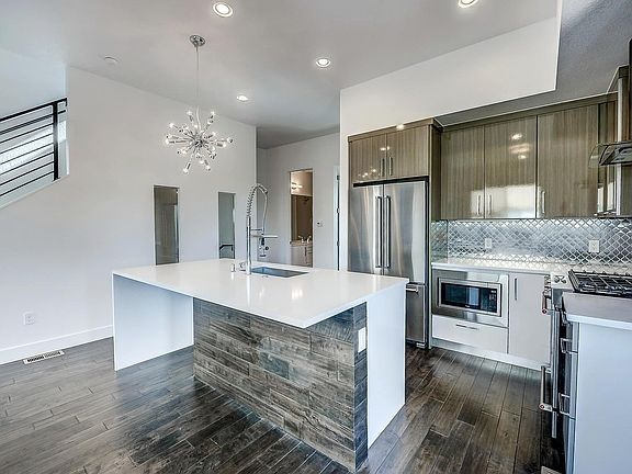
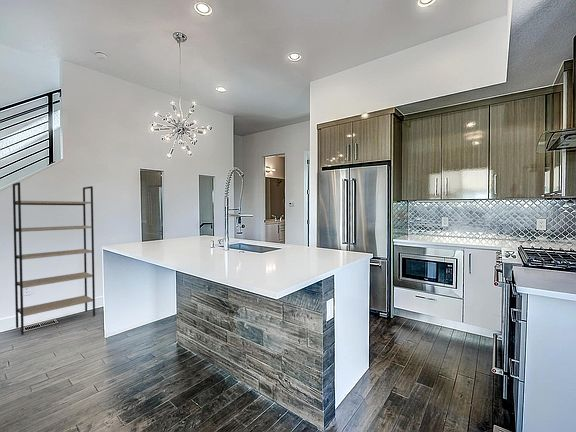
+ shelving unit (56, 253)
